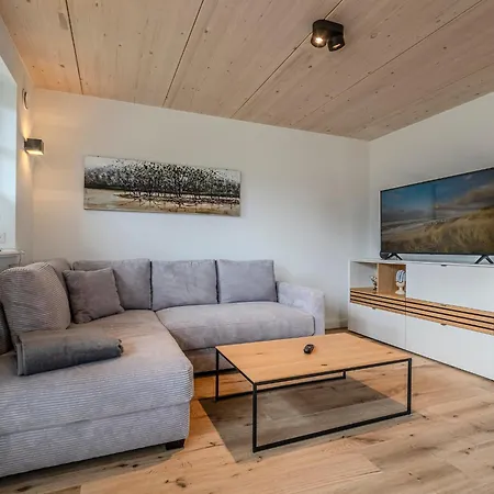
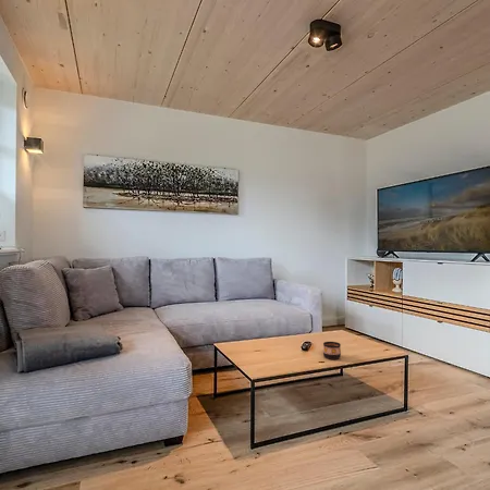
+ cup (332, 350)
